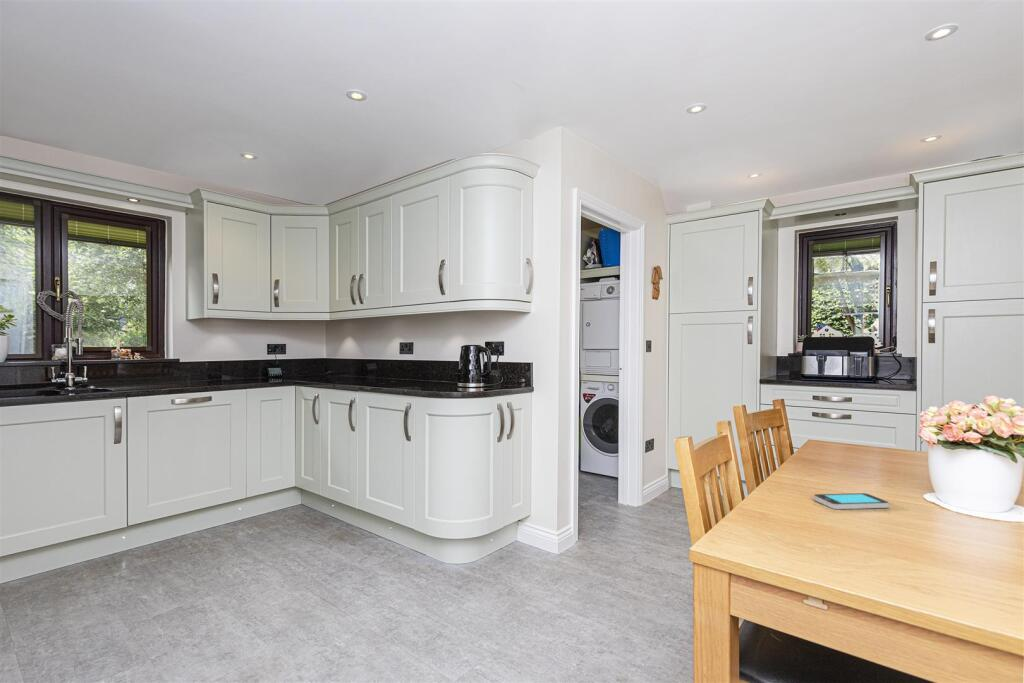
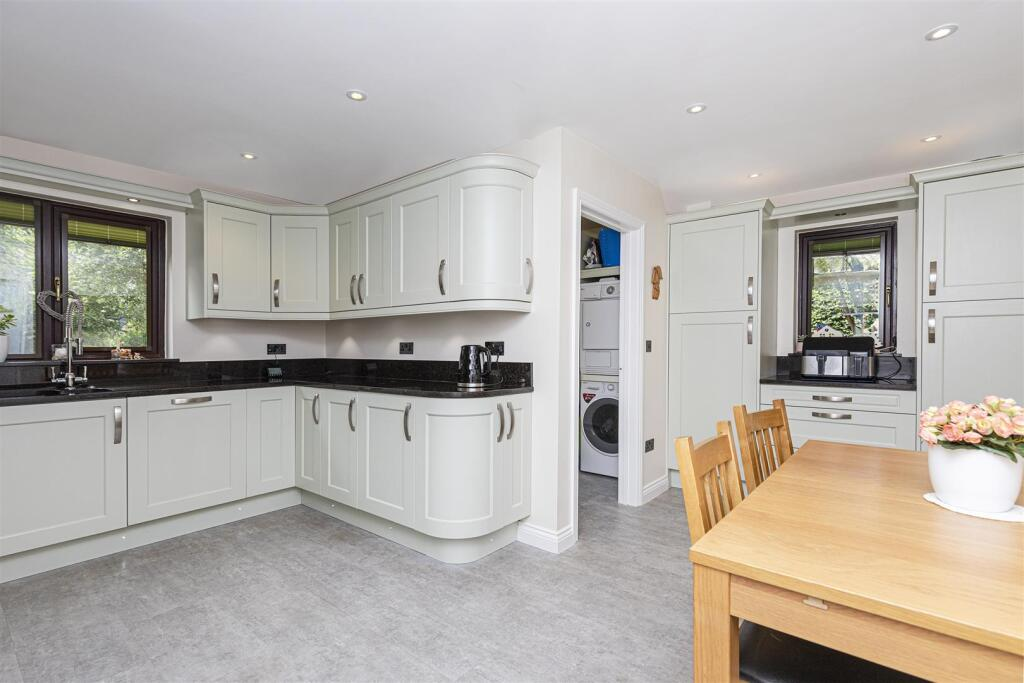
- smartphone (850, 500)
